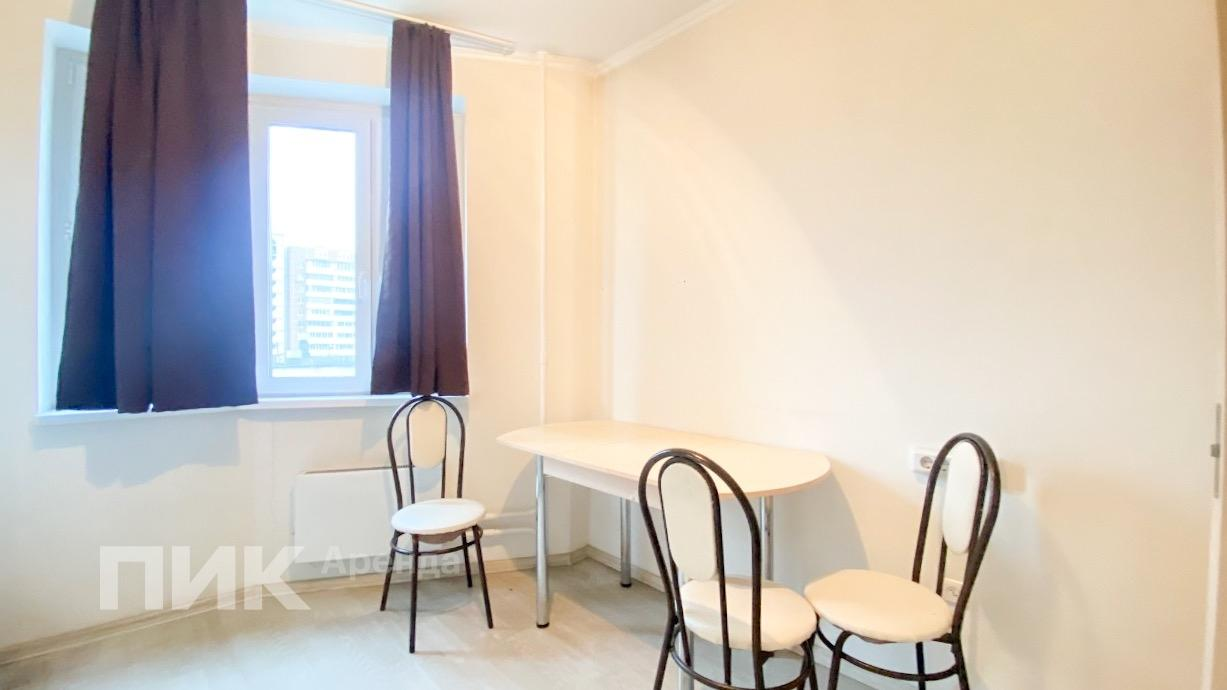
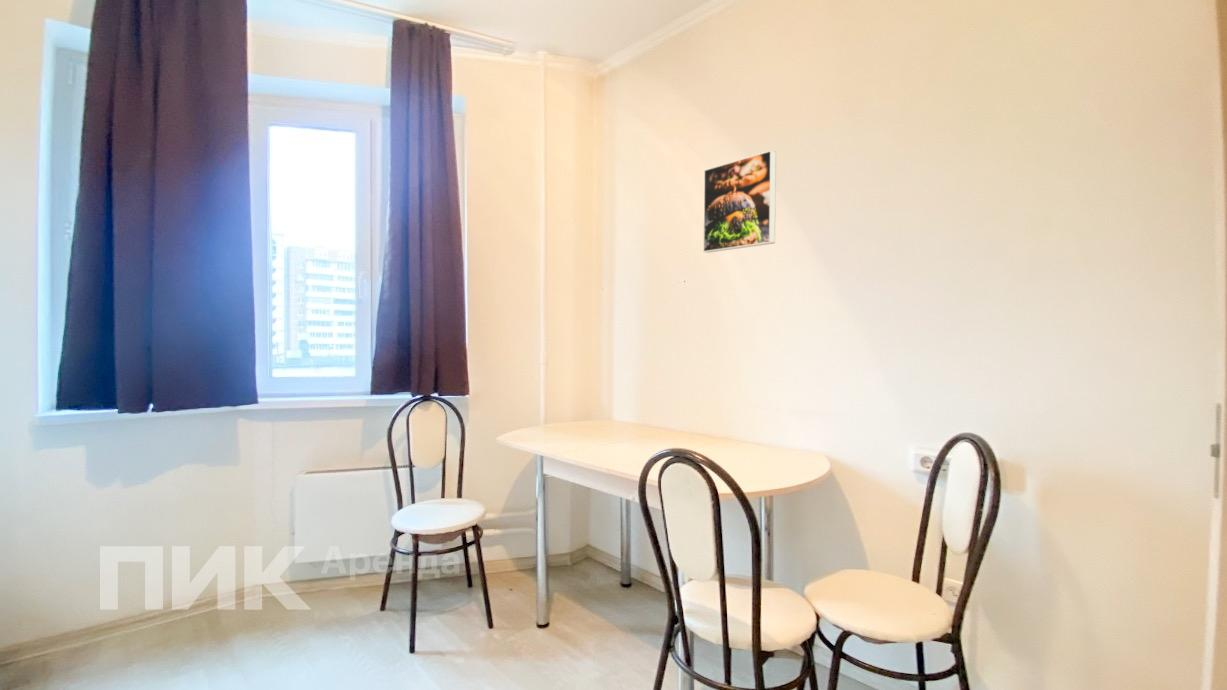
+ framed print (737, 204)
